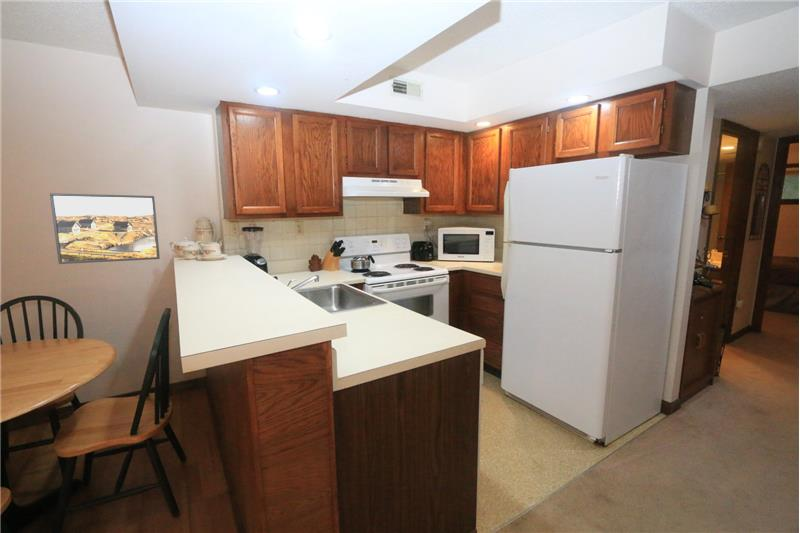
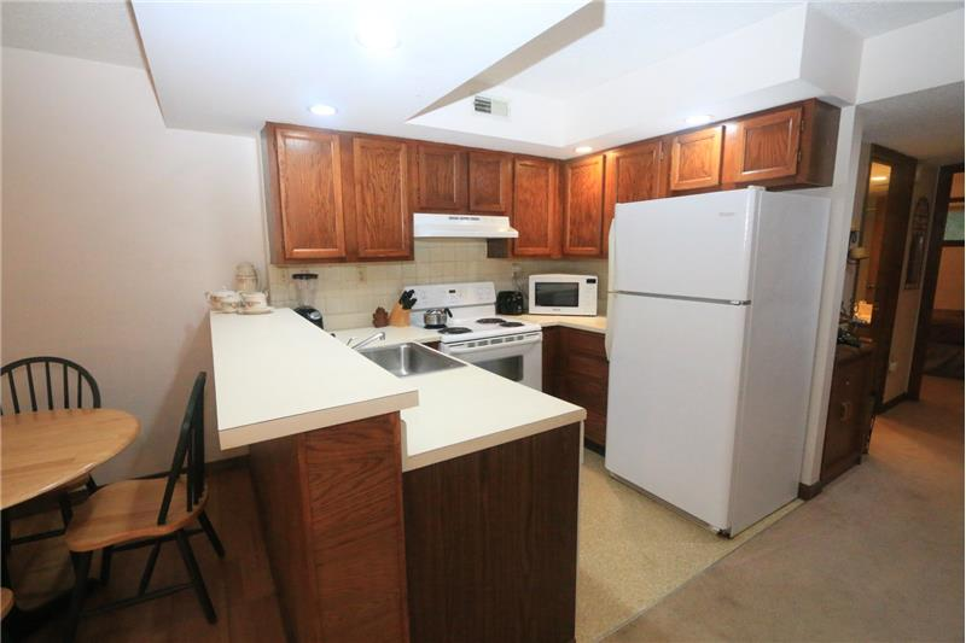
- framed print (108, 228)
